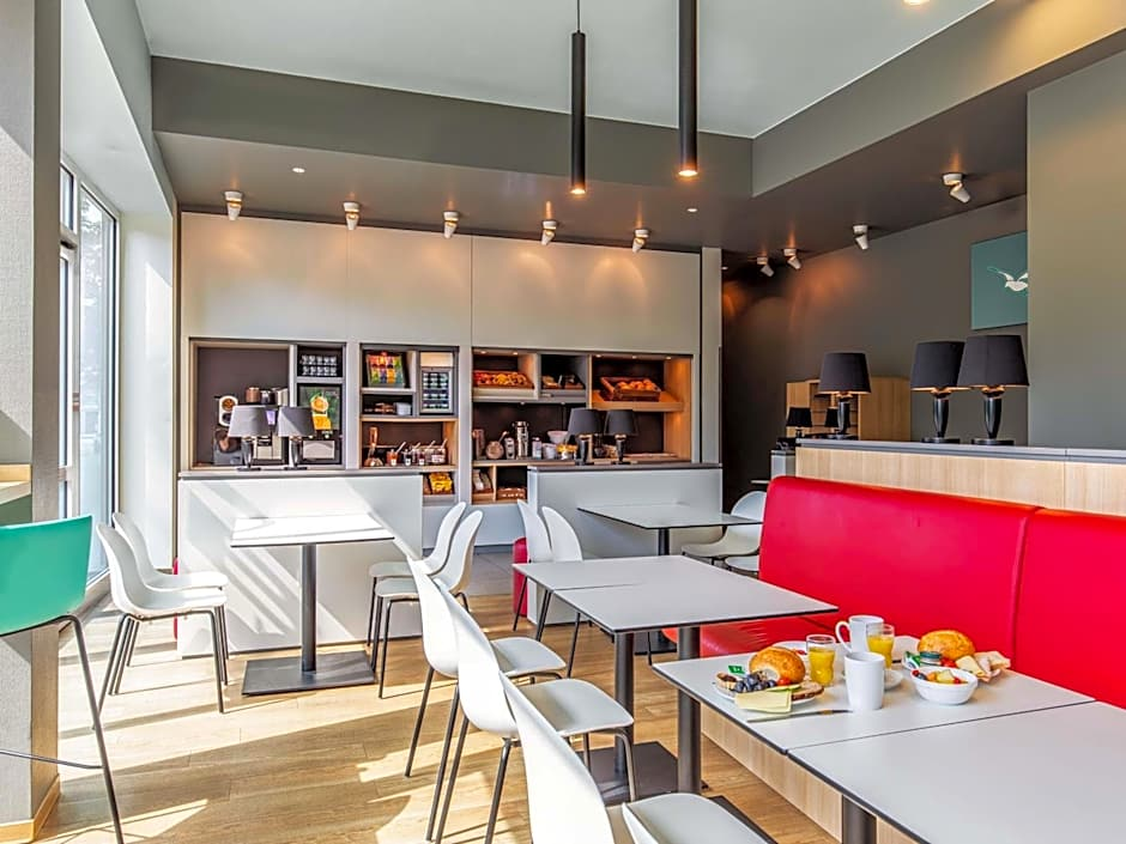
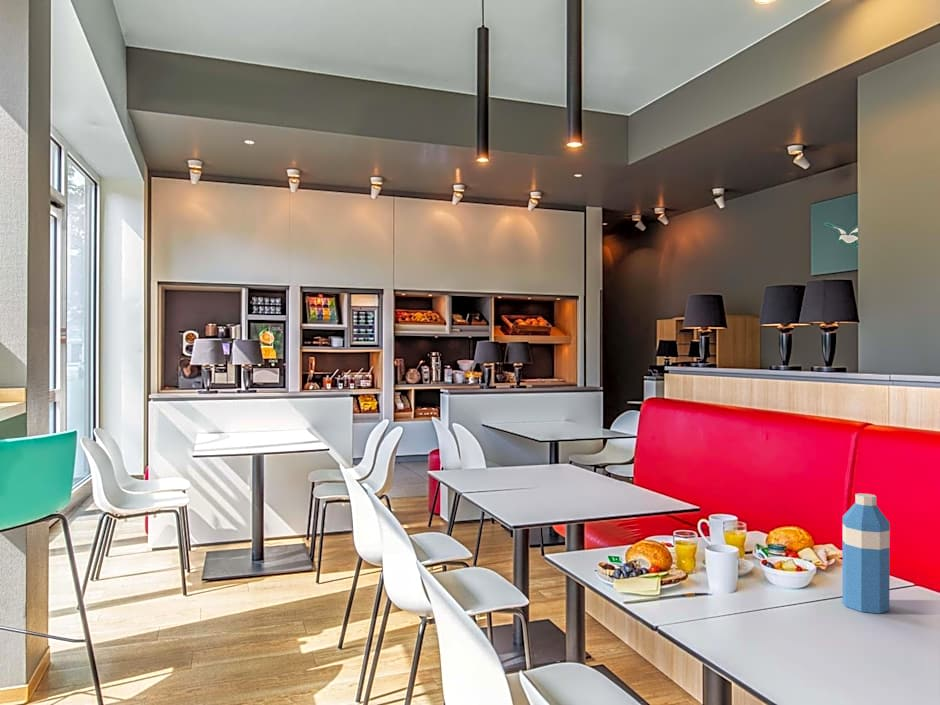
+ water bottle (865, 550)
